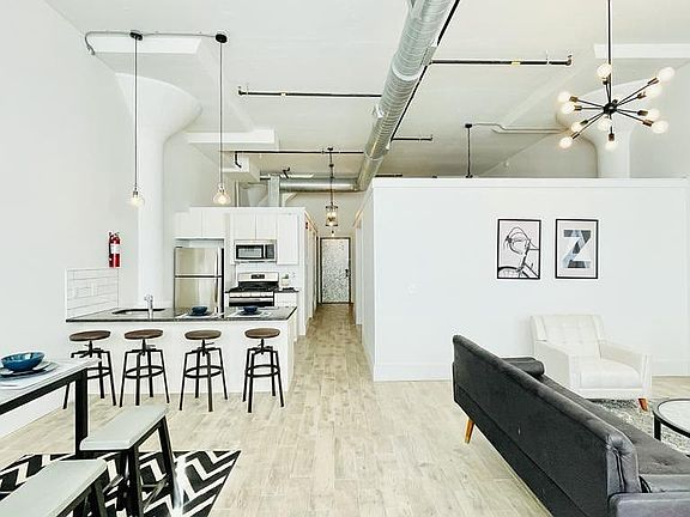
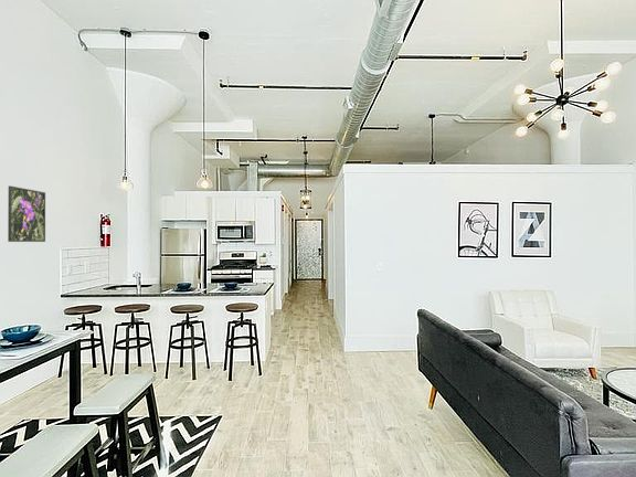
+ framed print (28, 215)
